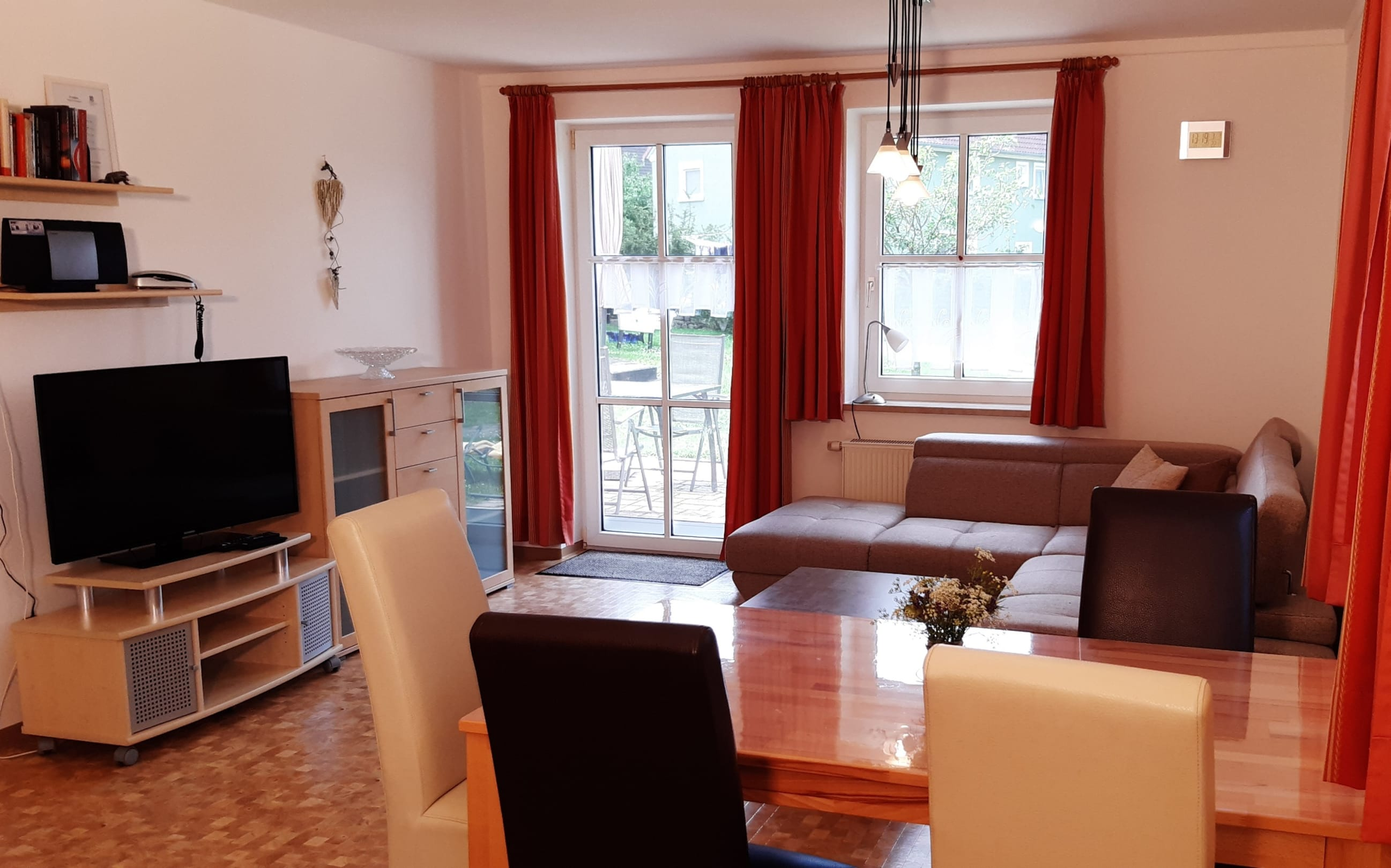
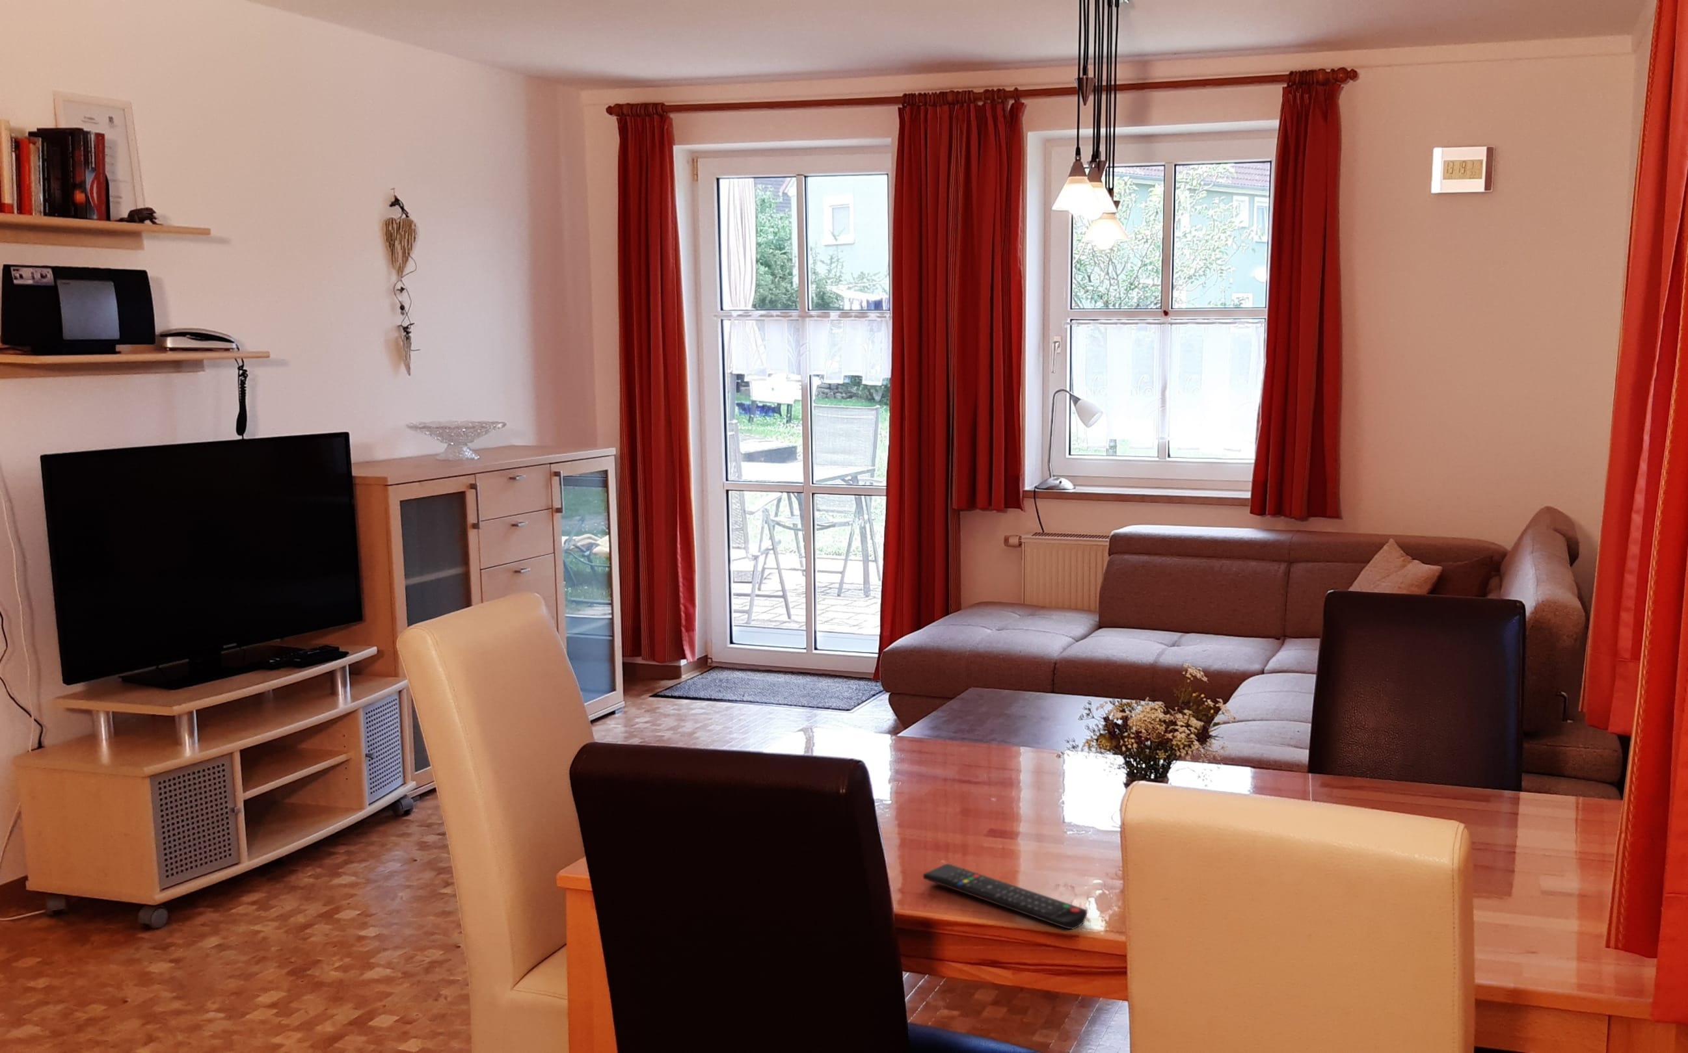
+ remote control (1004, 897)
